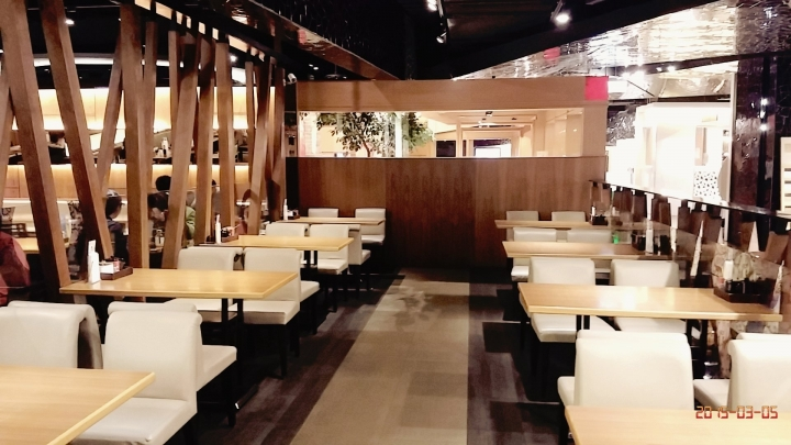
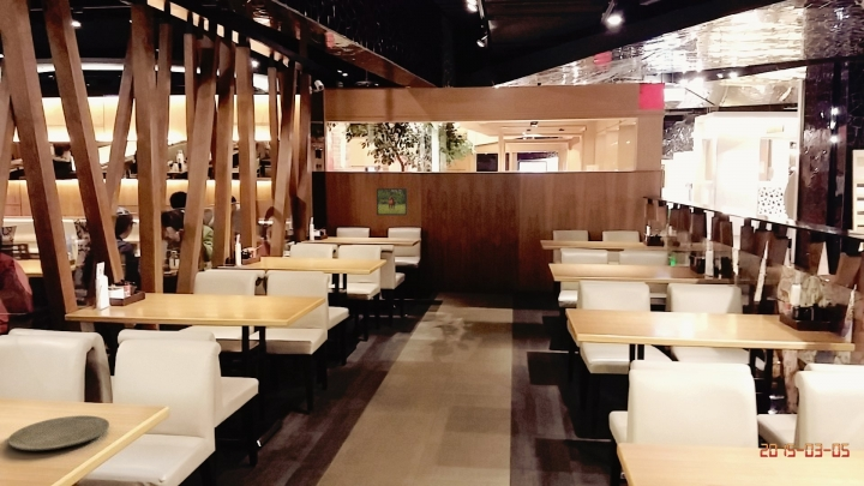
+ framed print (391, 202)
+ plate (60, 433)
